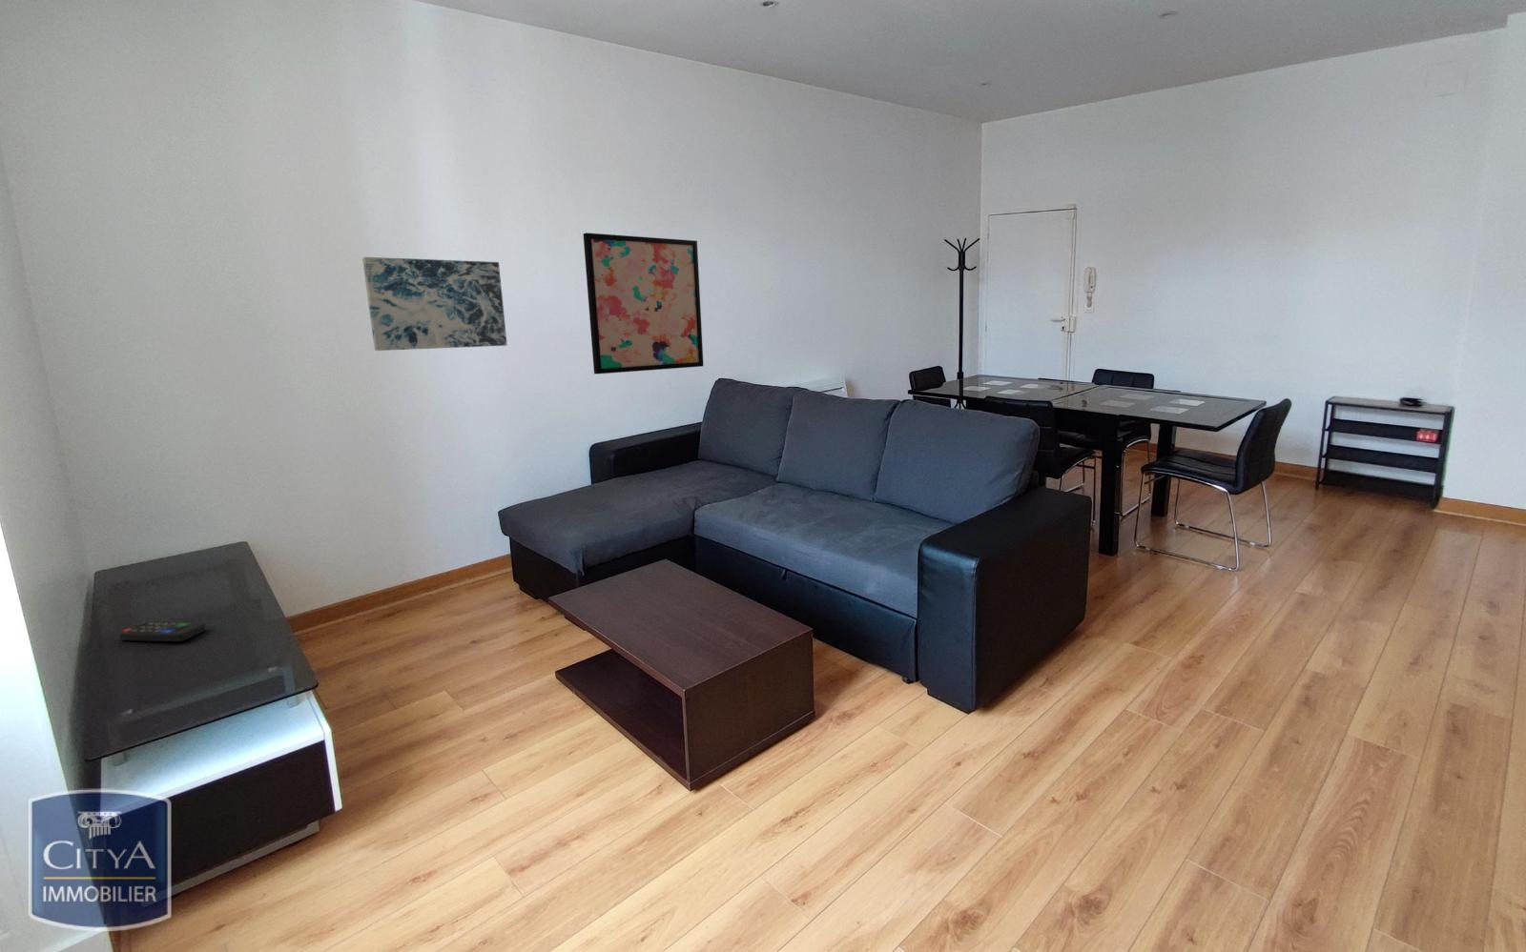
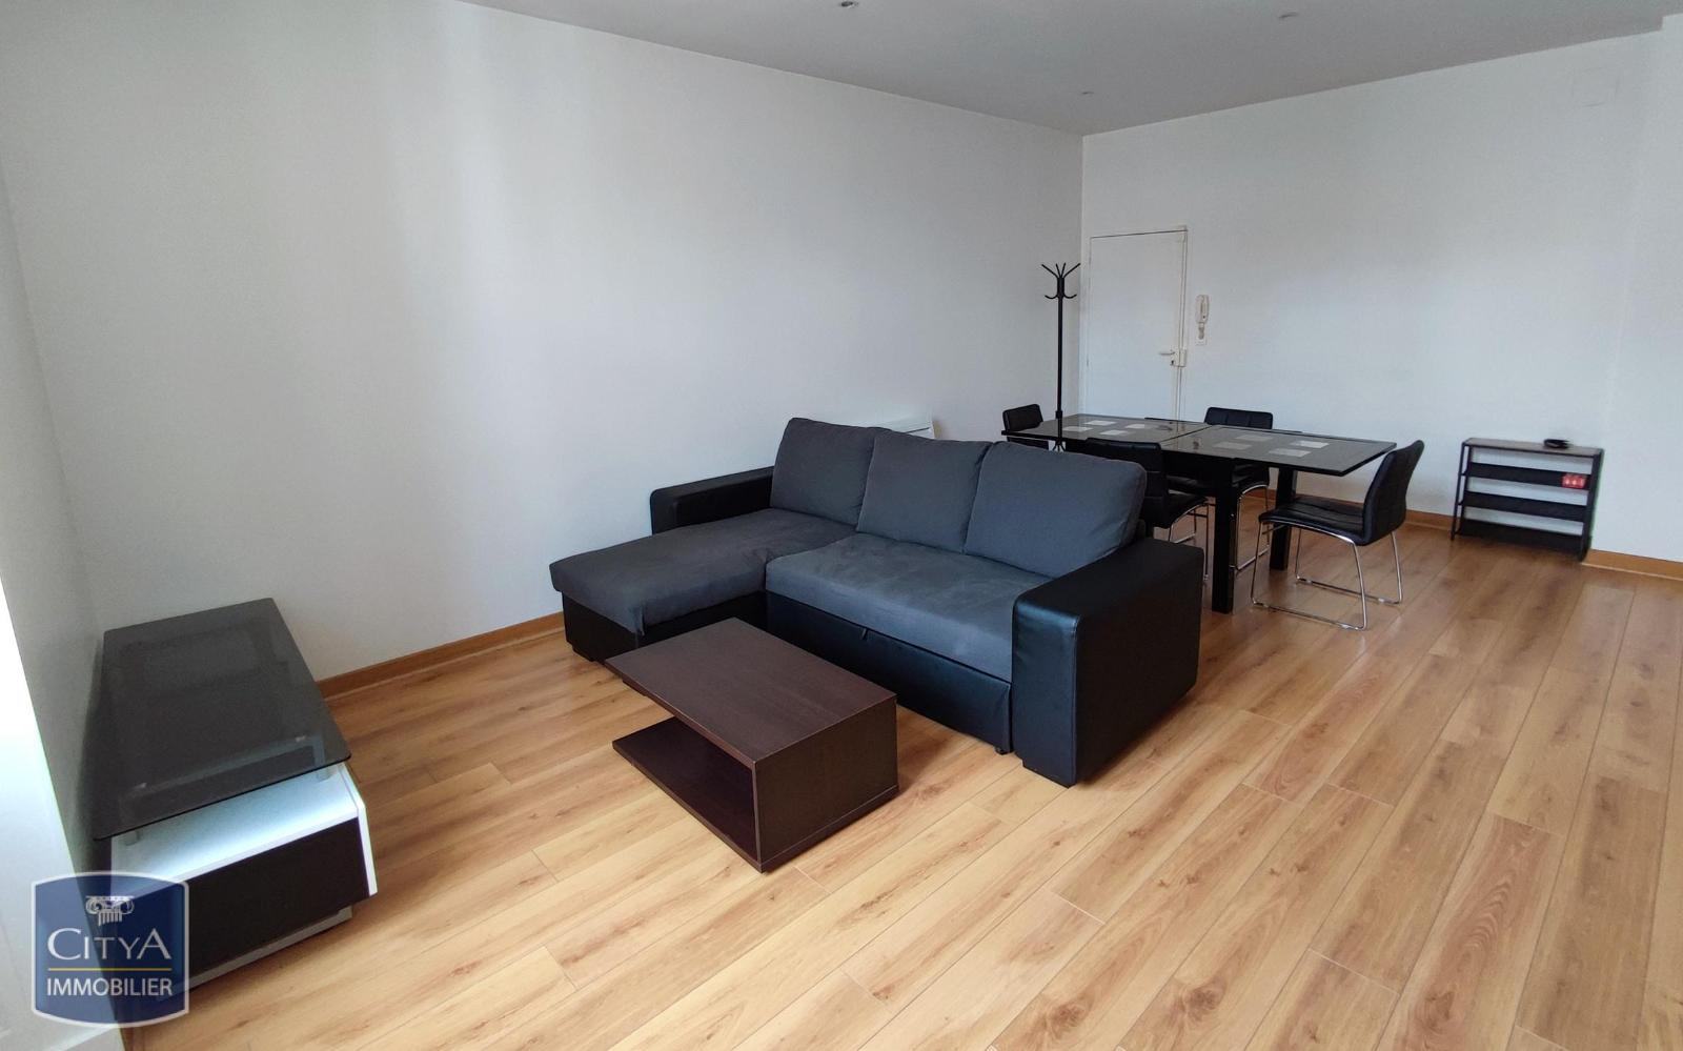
- wall art (439, 304)
- wall art (648, 304)
- remote control (162, 631)
